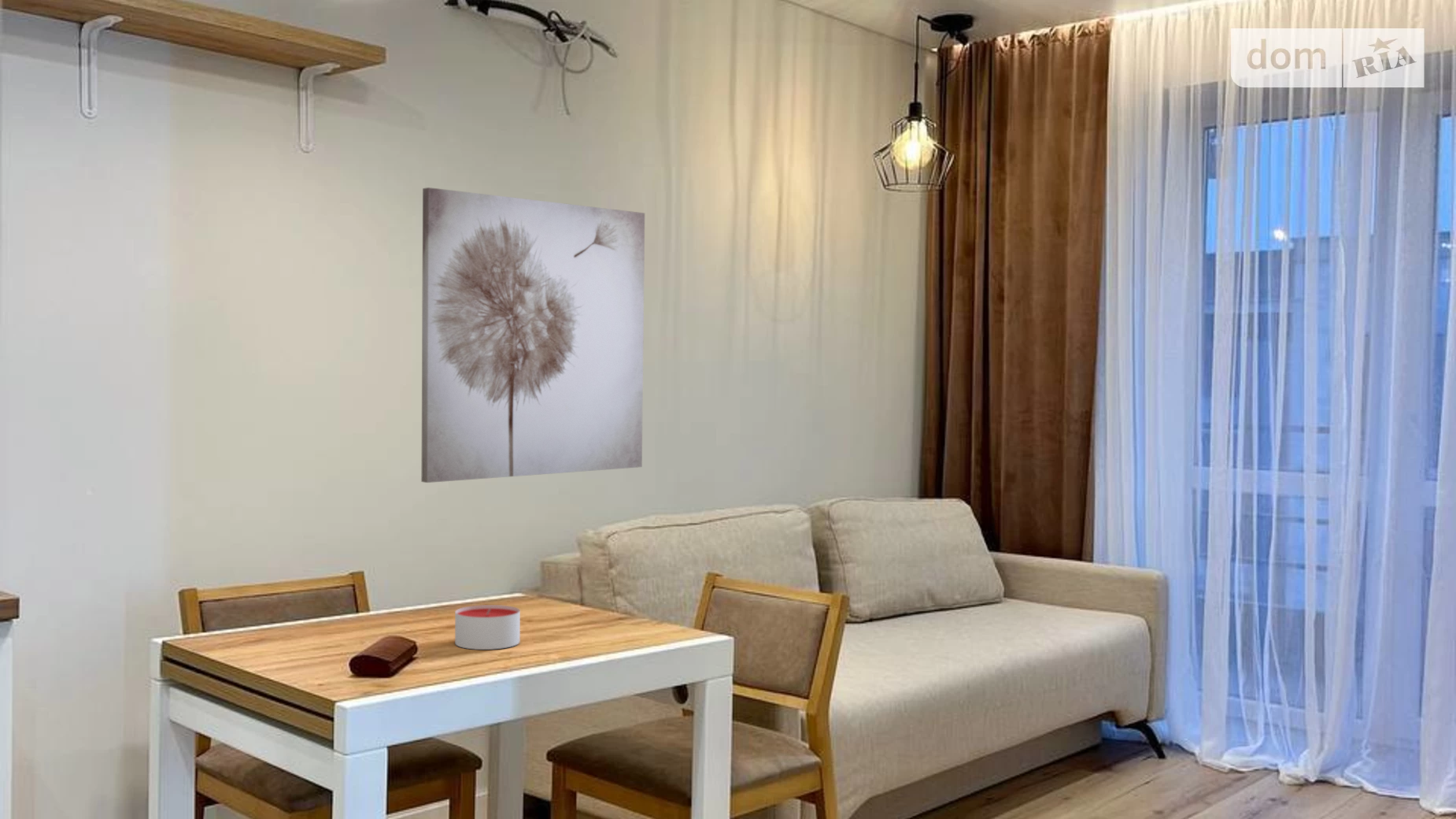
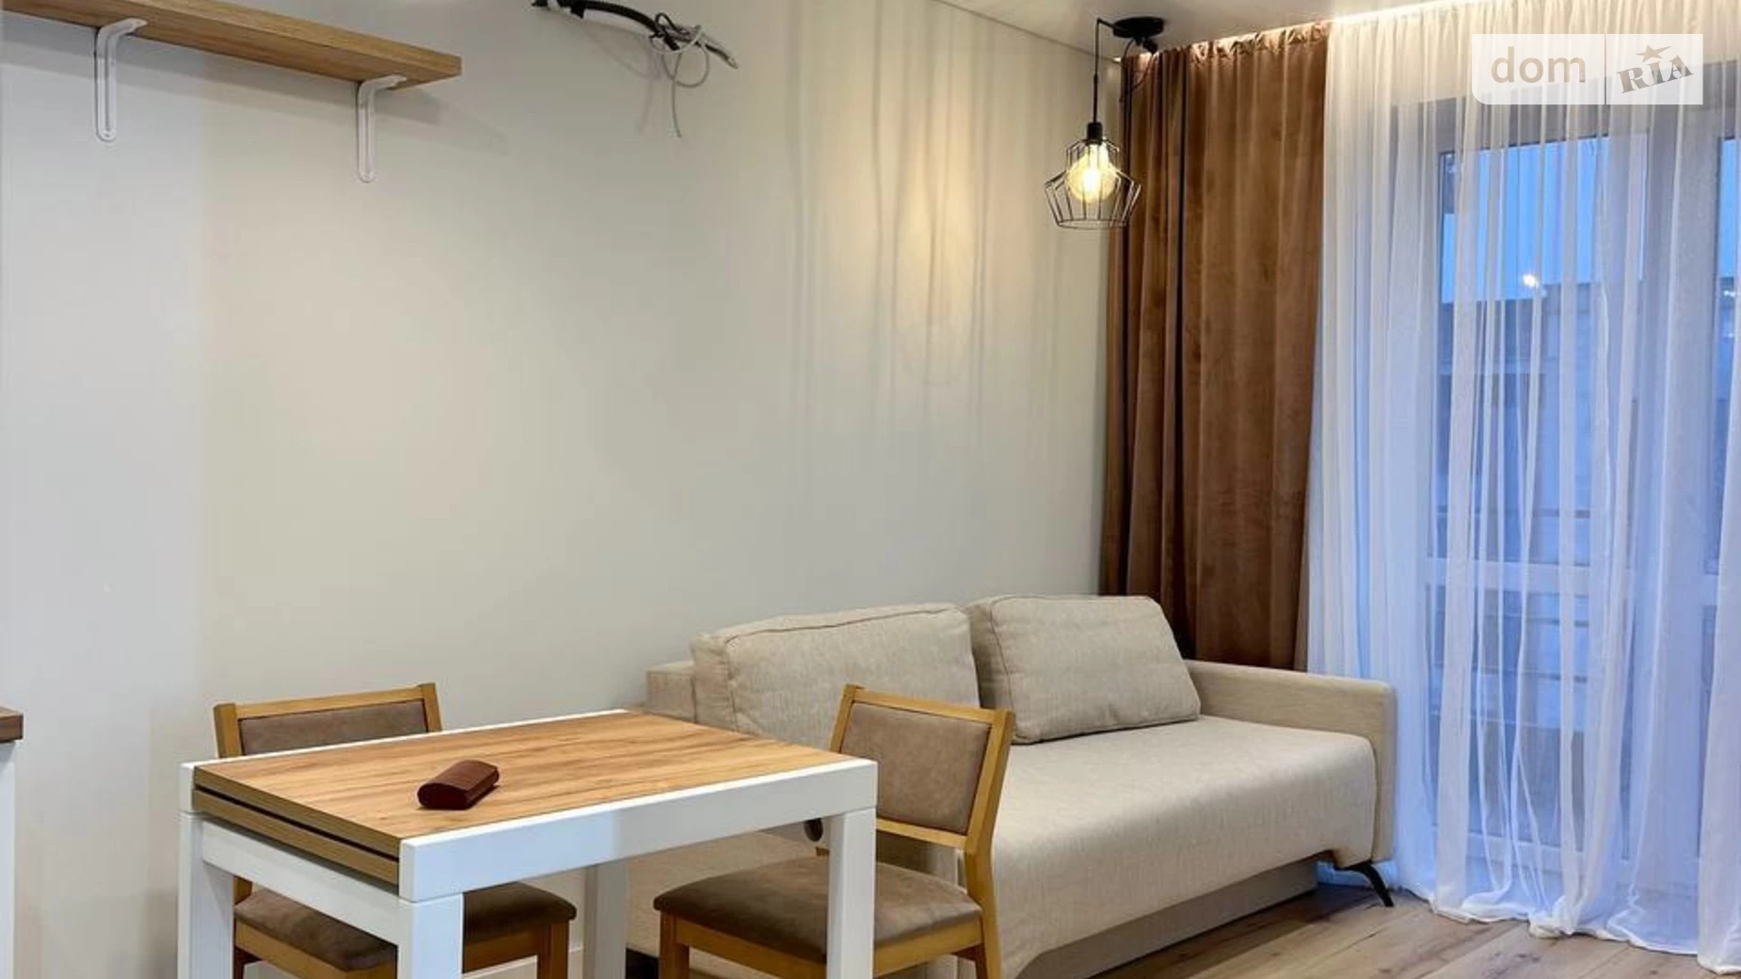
- wall art (541, 338)
- candle (487, 625)
